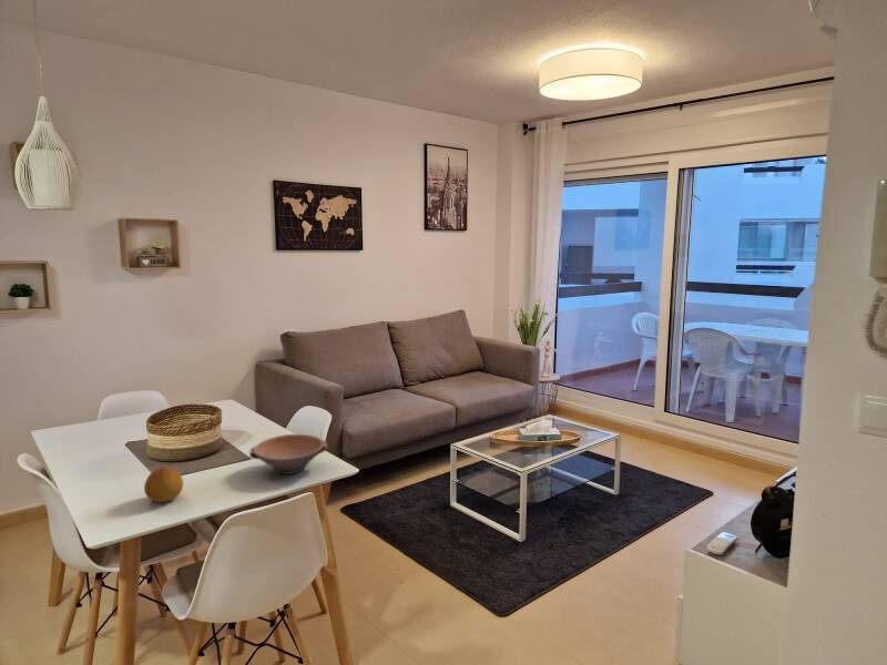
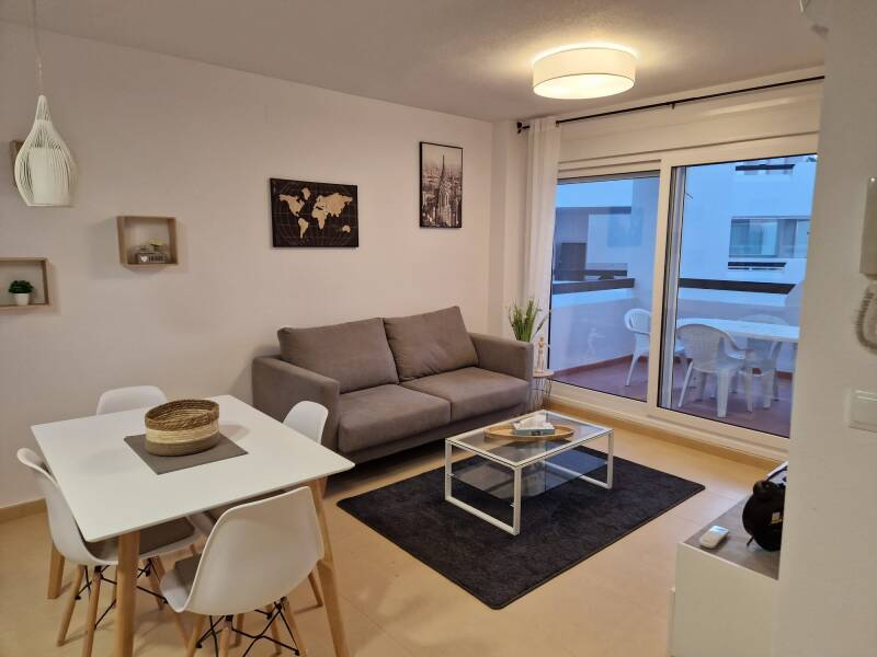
- bowl (289, 457)
- fruit (163, 482)
